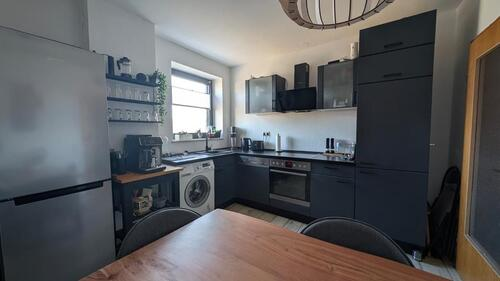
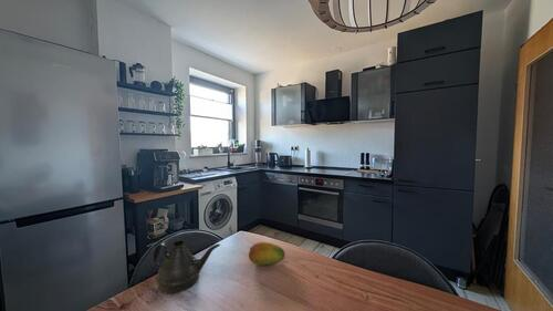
+ fruit (267, 252)
+ teapot (187, 261)
